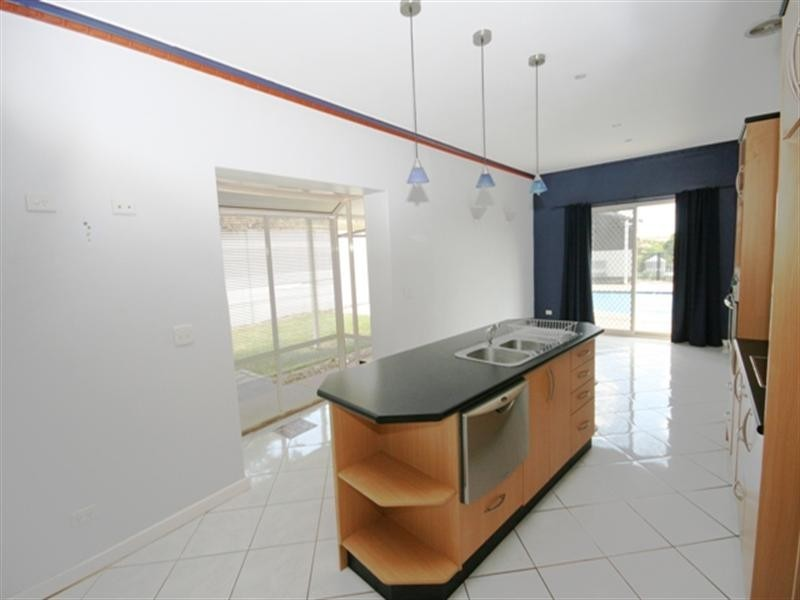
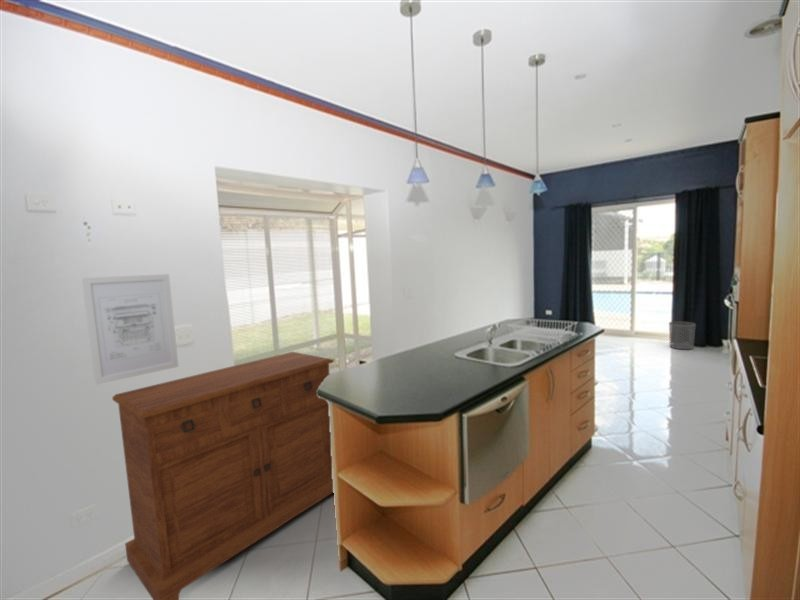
+ sideboard (243, 449)
+ wall art (134, 326)
+ waste bin (682, 335)
